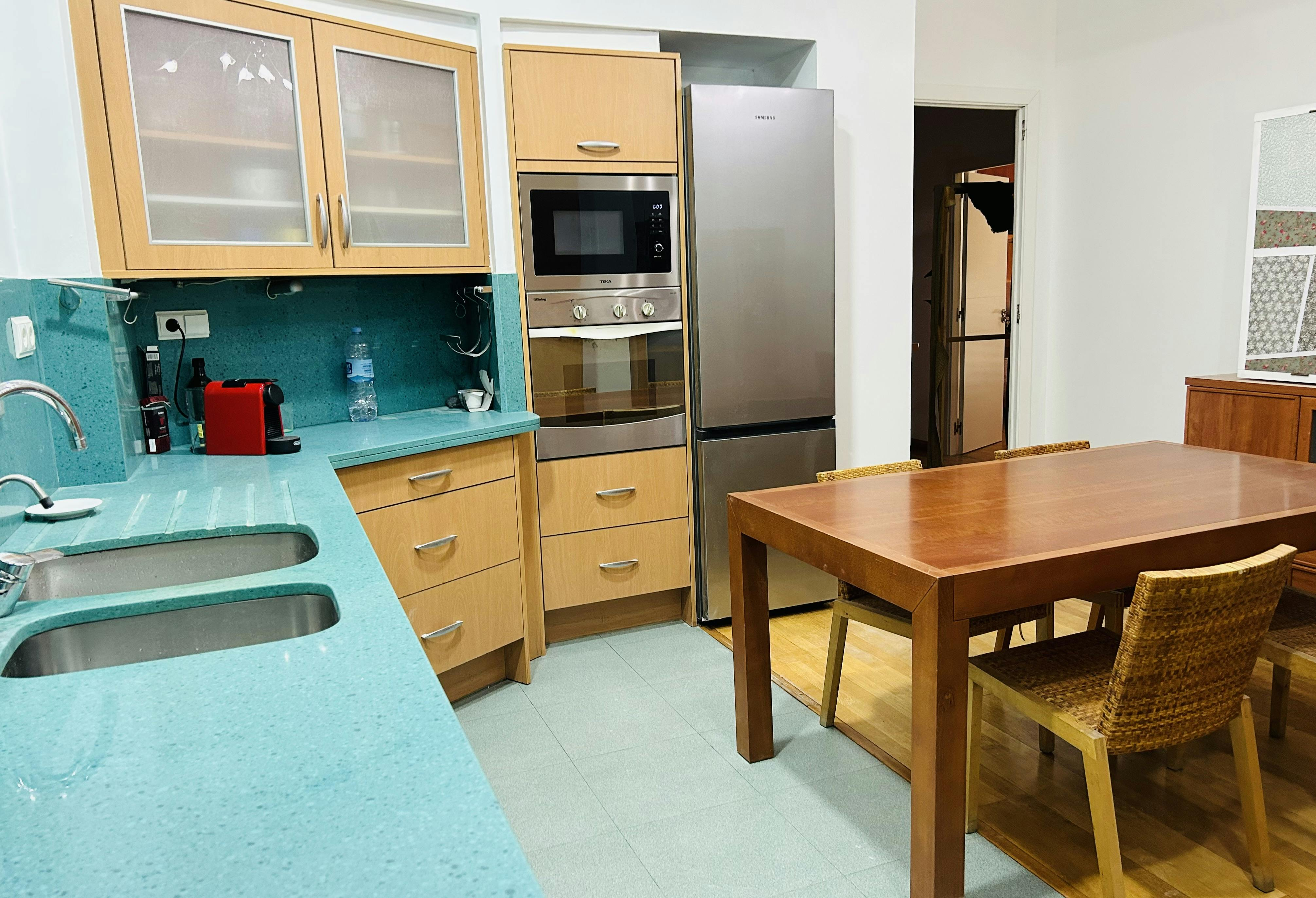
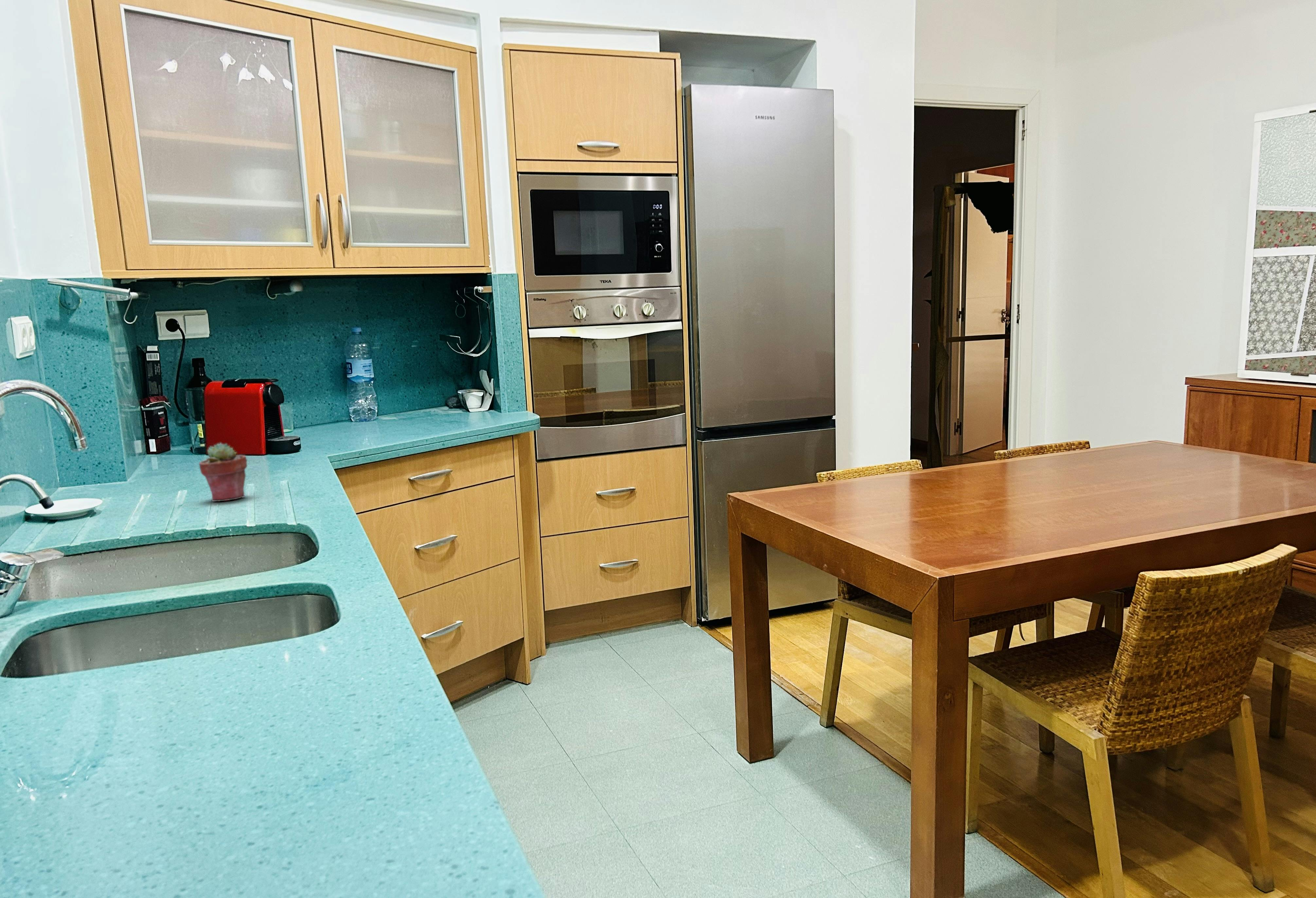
+ potted succulent (224, 470)
